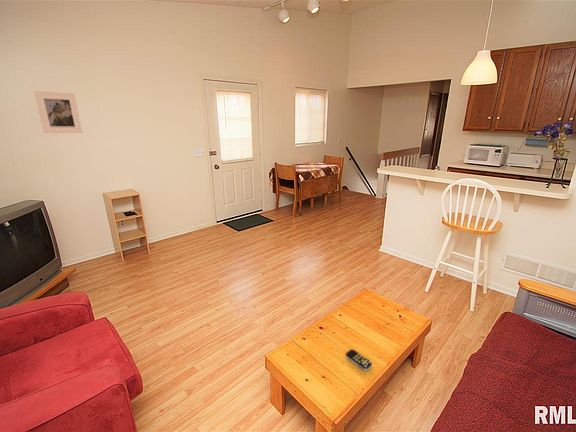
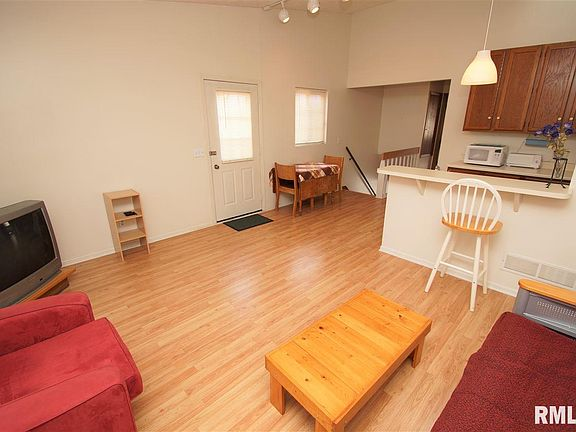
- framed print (59, 113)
- remote control (358, 359)
